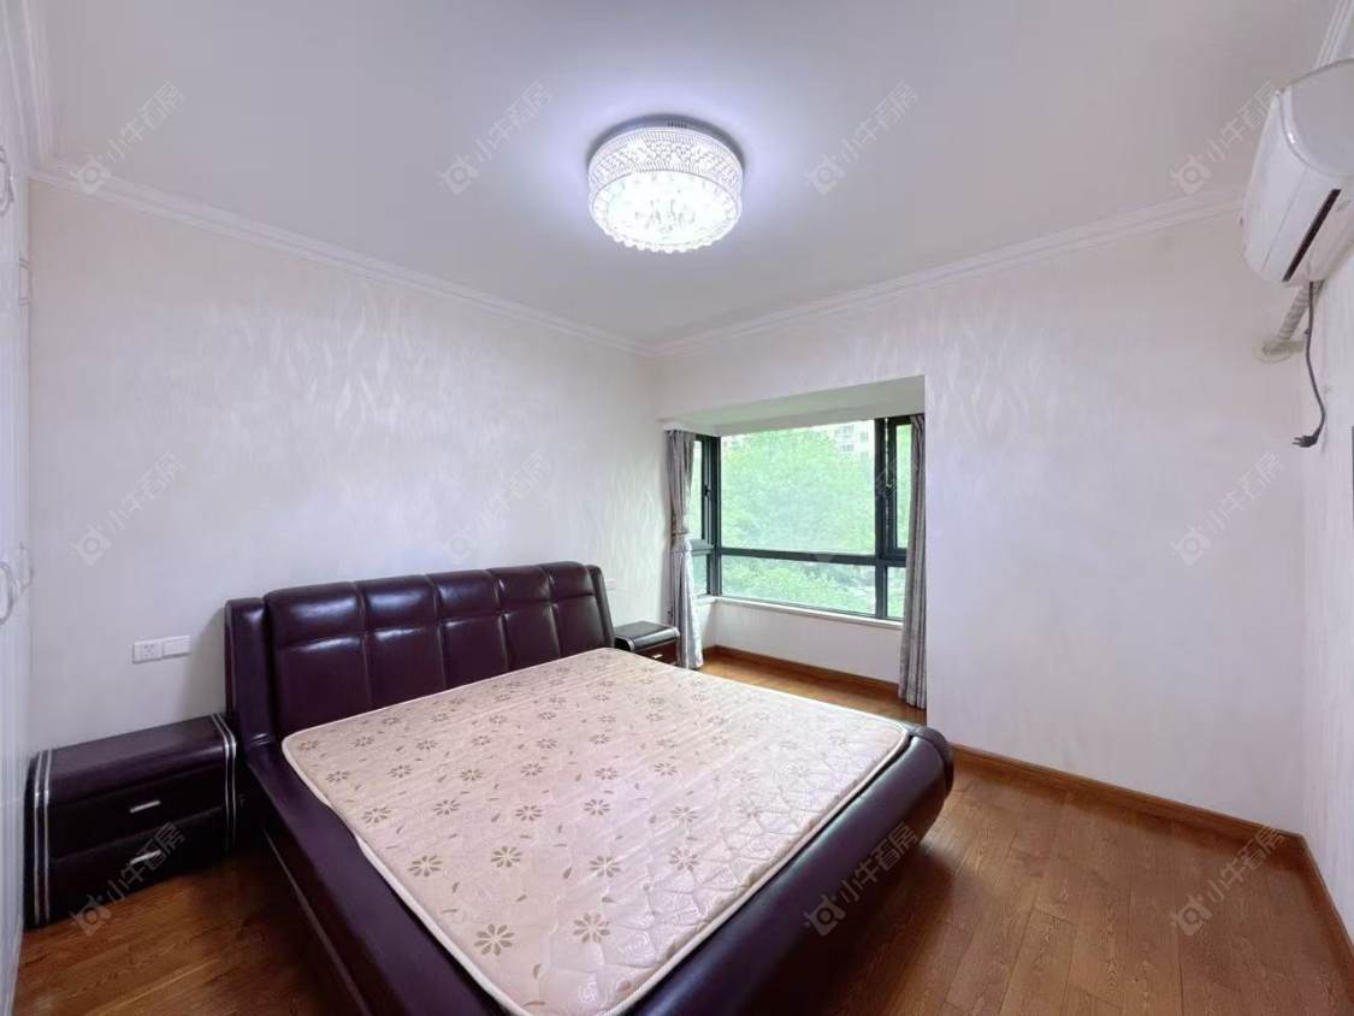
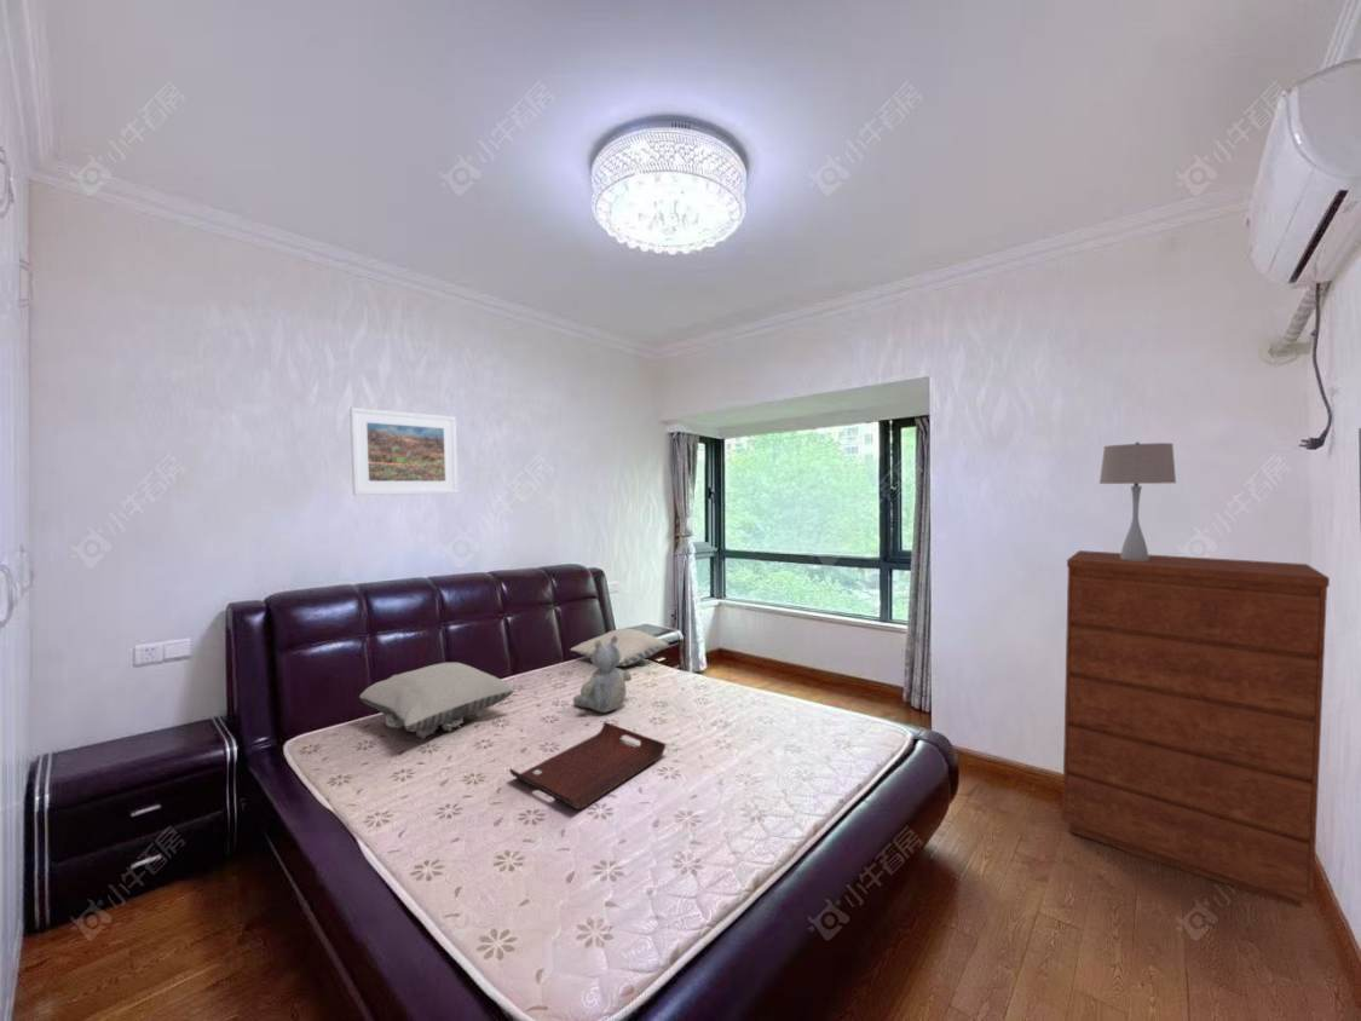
+ serving tray (590, 761)
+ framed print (408, 452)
+ table lamp (1135, 500)
+ pillow (437, 694)
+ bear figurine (600, 671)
+ dresser (1177, 704)
+ pillow (619, 647)
